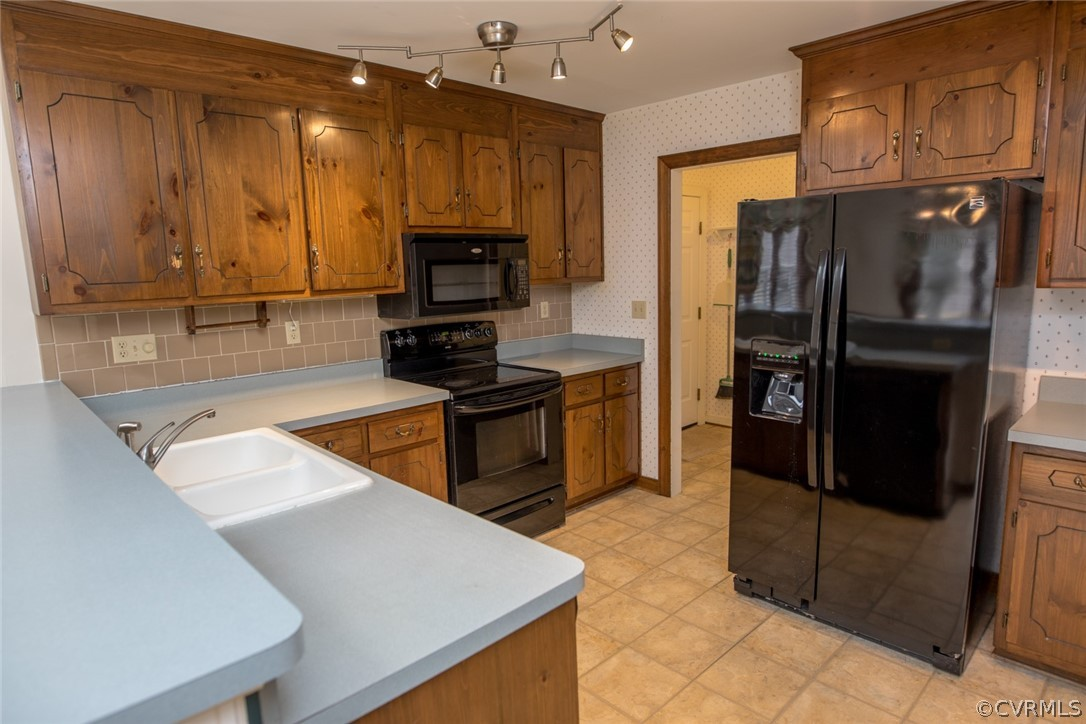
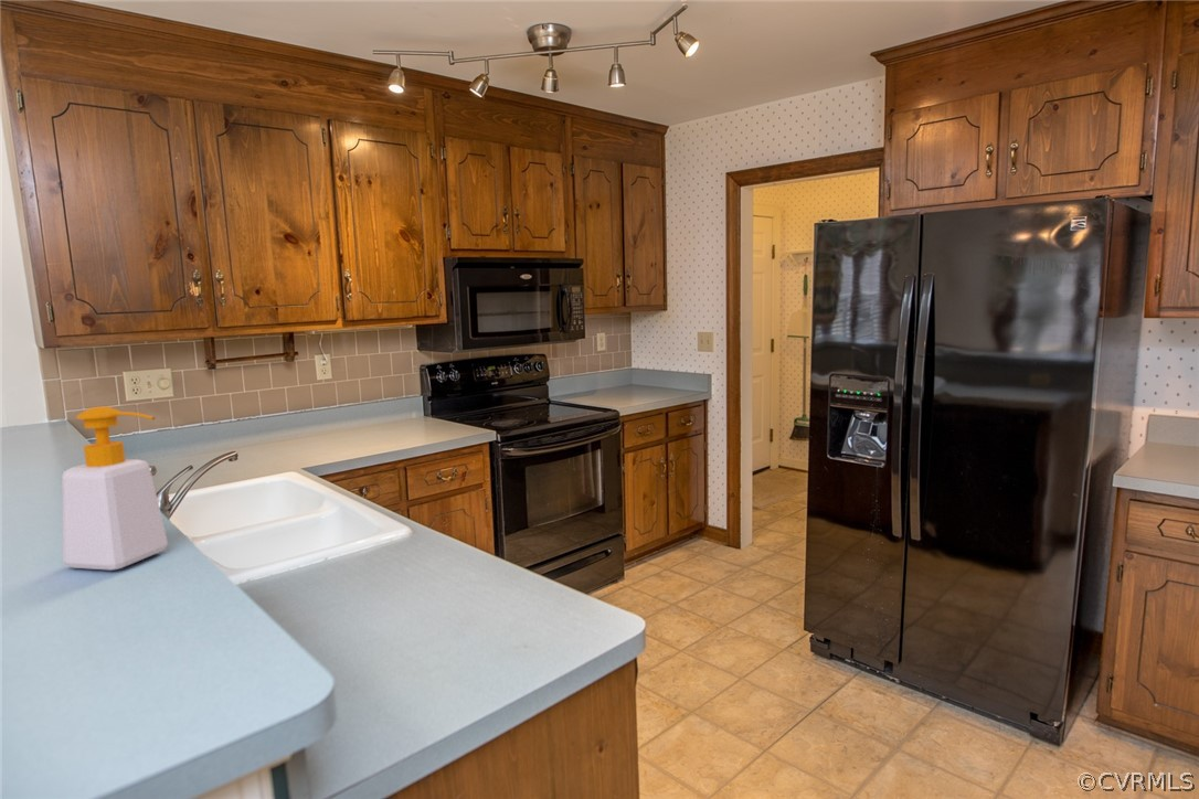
+ soap bottle (120, 484)
